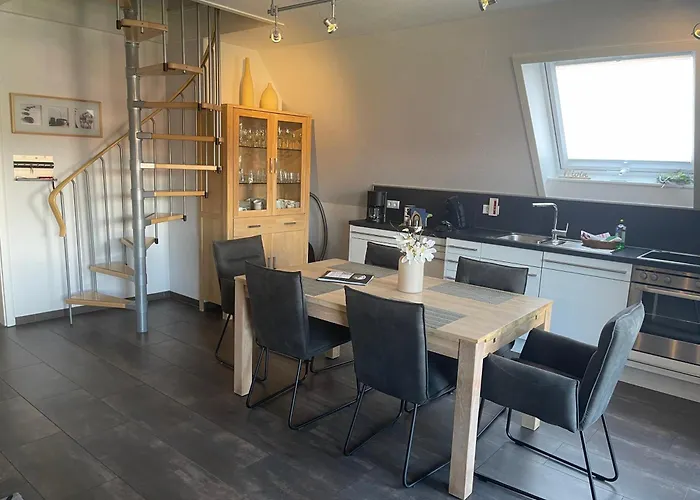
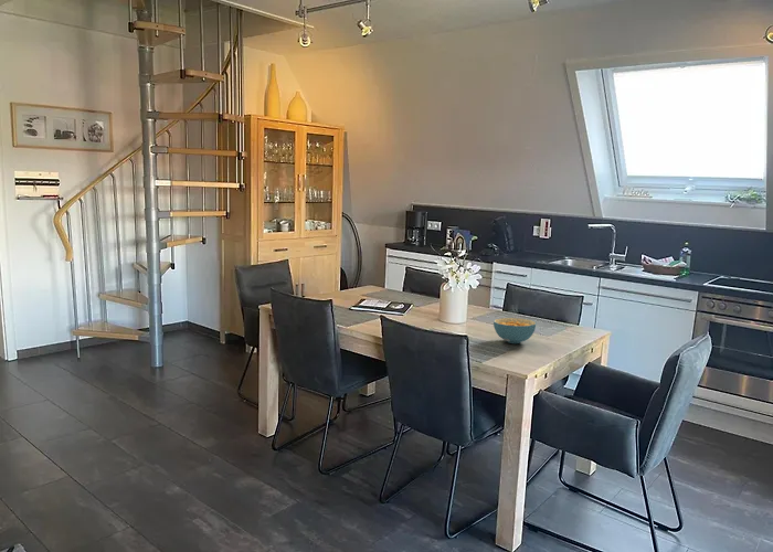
+ cereal bowl (513, 331)
